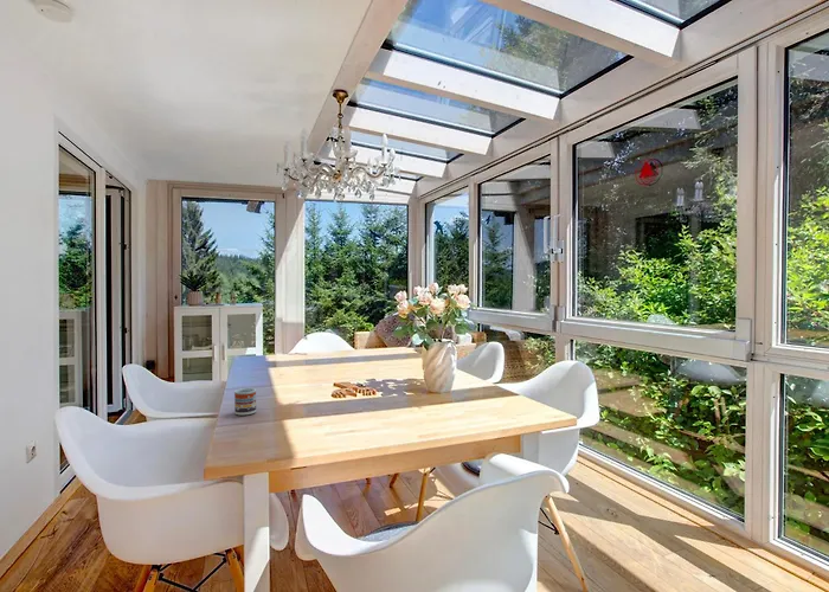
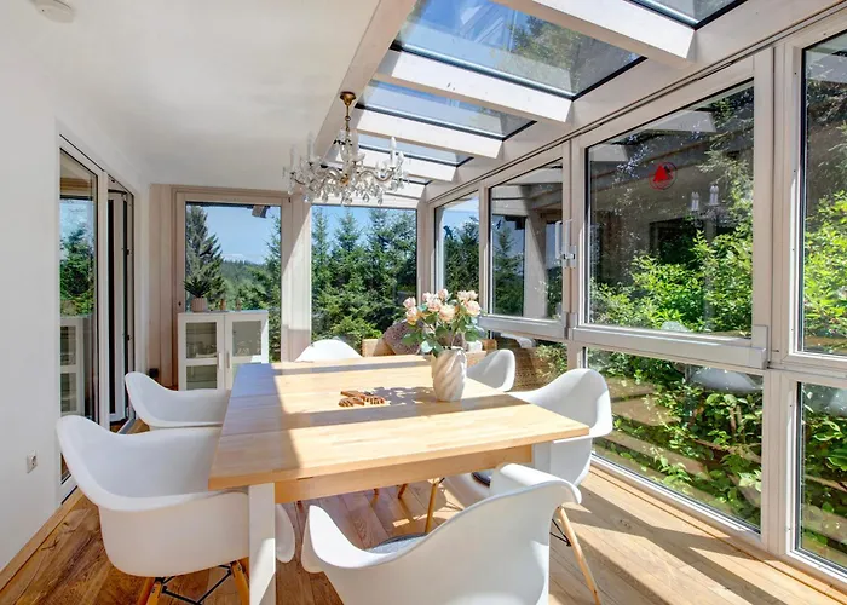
- cup (246, 400)
